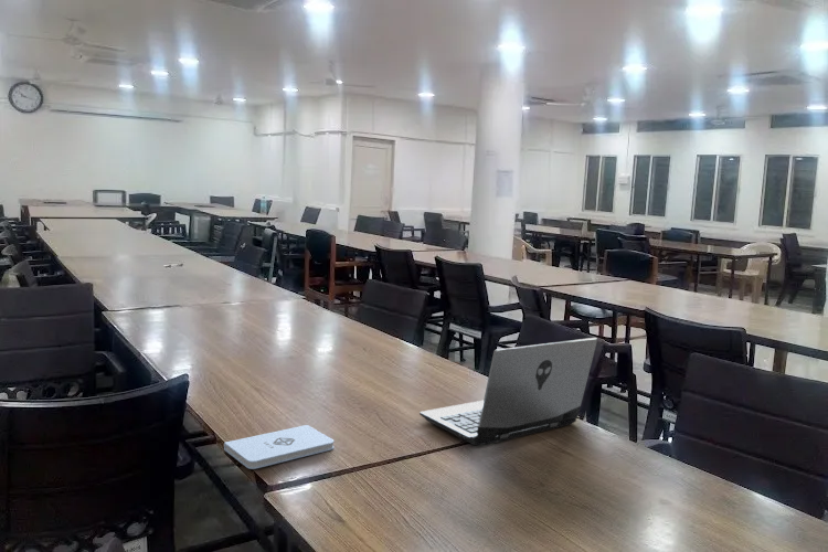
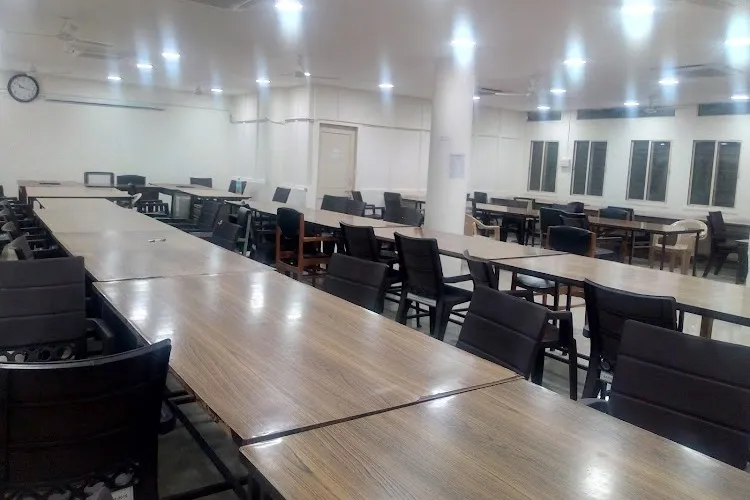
- notepad (280, 445)
- laptop (507, 379)
